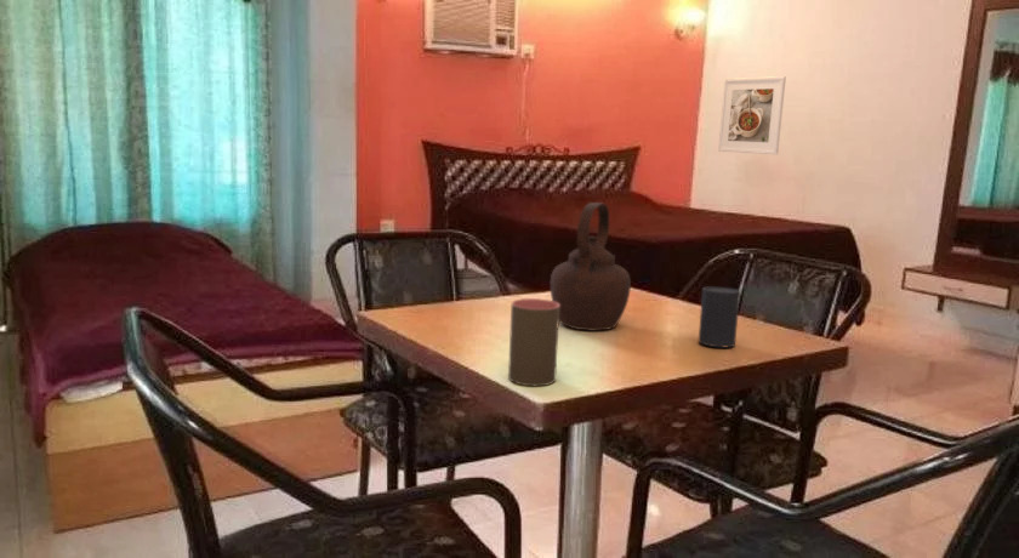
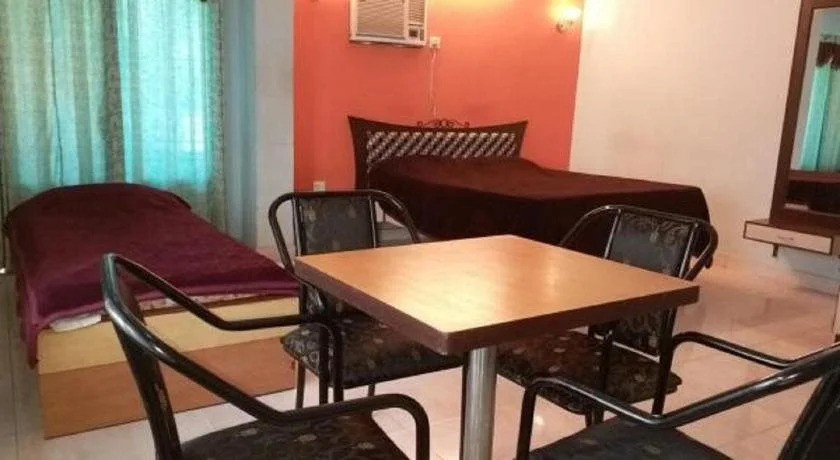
- cup (534, 341)
- cup (718, 315)
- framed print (750, 115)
- teapot (593, 262)
